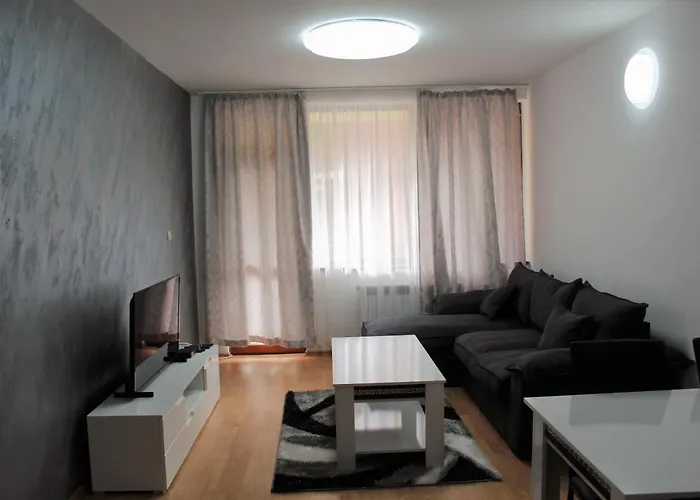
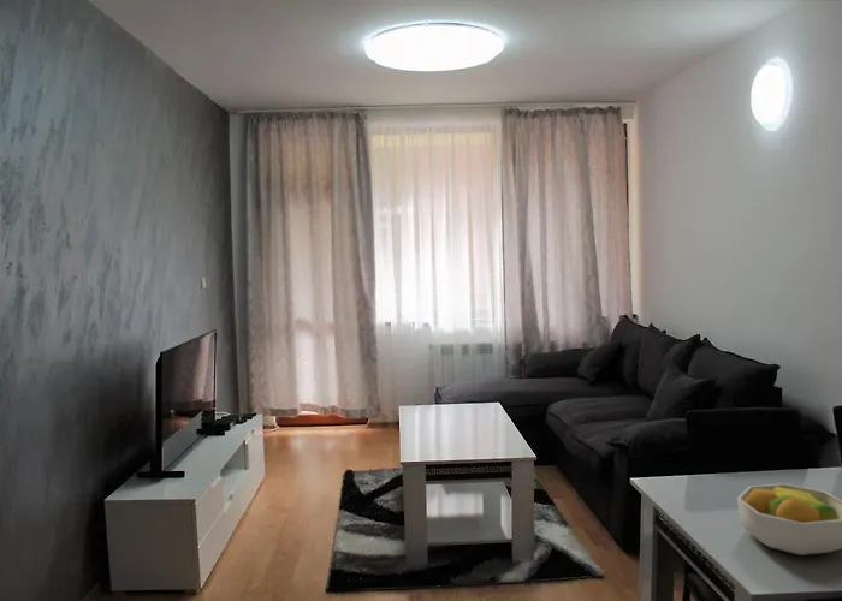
+ fruit bowl (793, 511)
